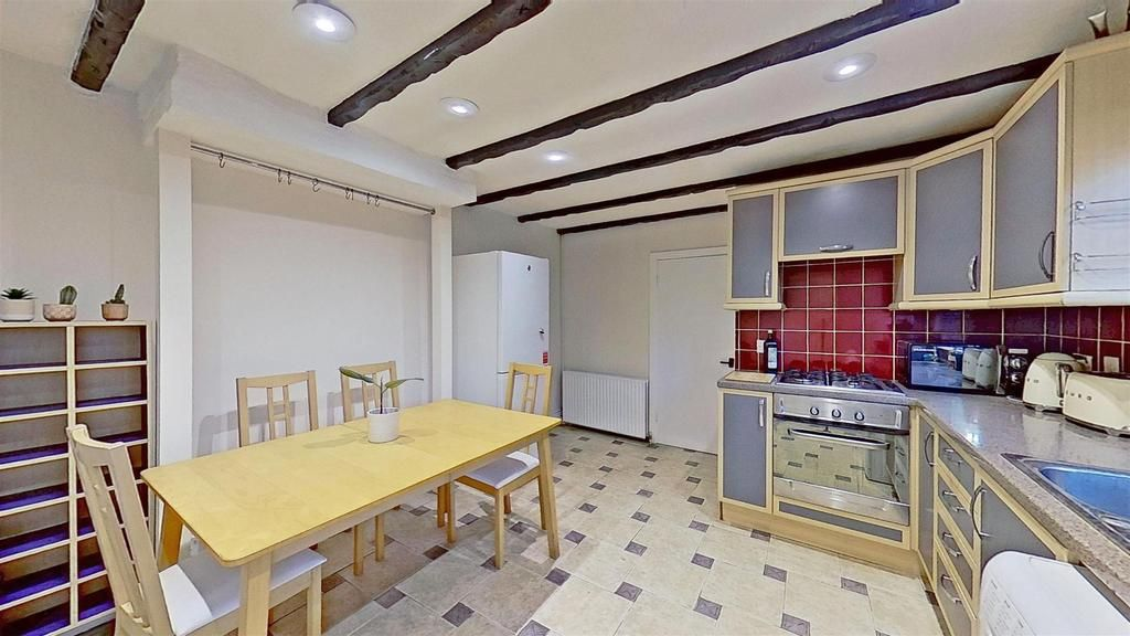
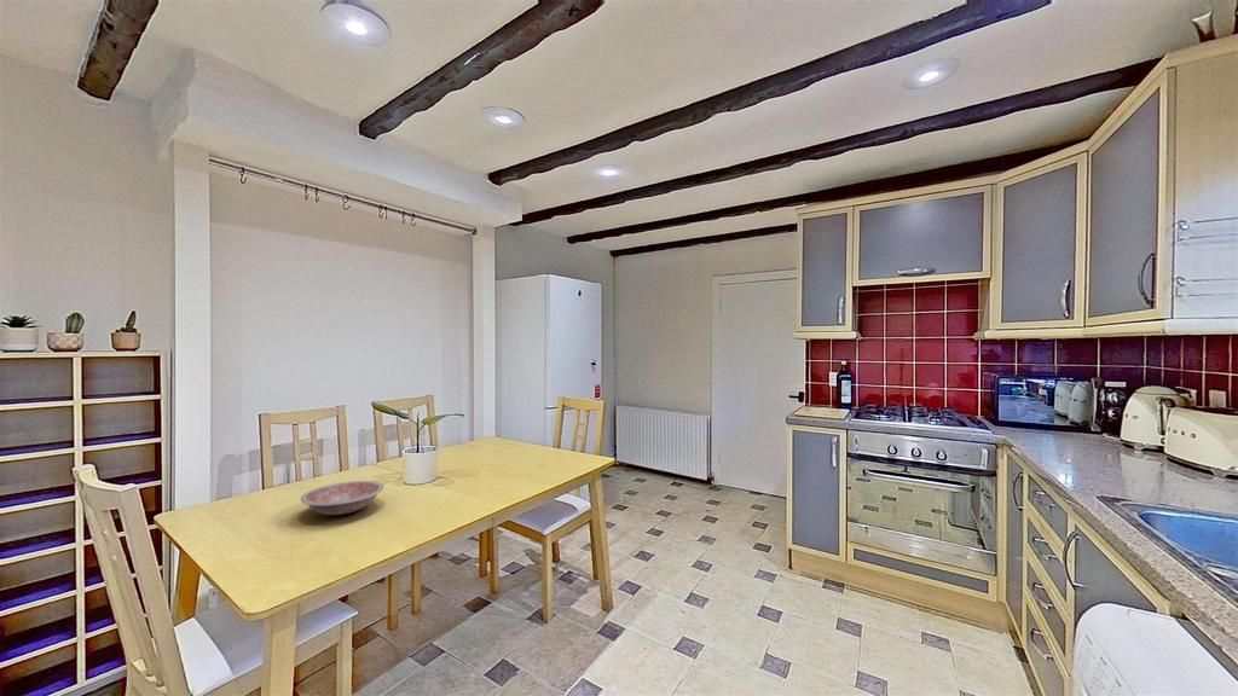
+ bowl (343, 500)
